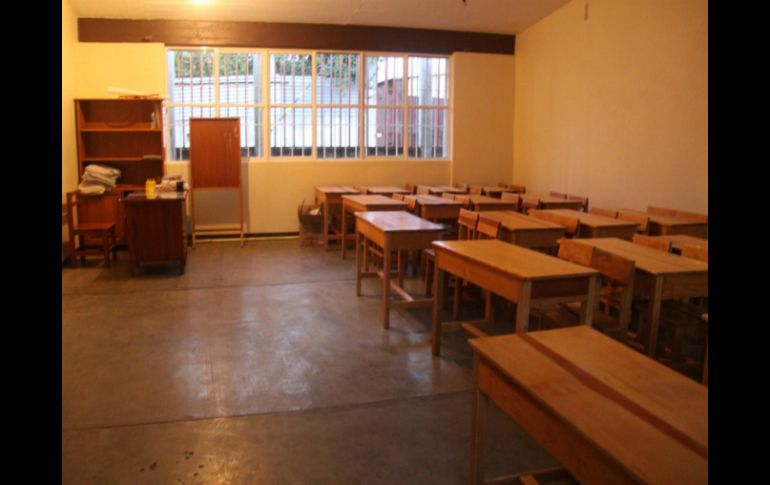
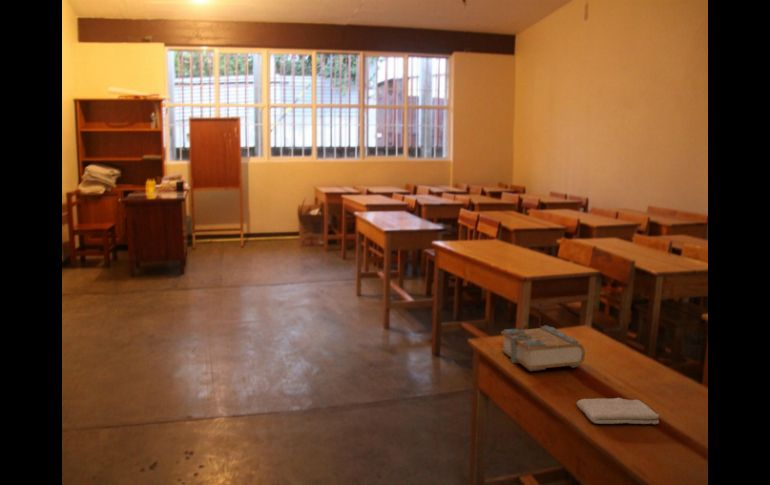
+ book (540, 346)
+ washcloth (617, 410)
